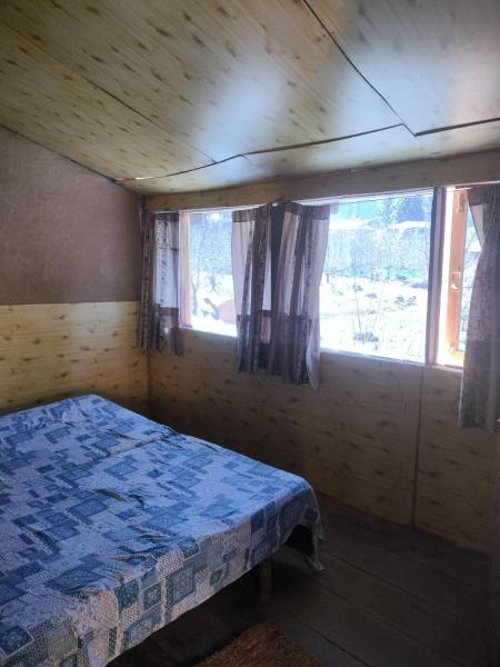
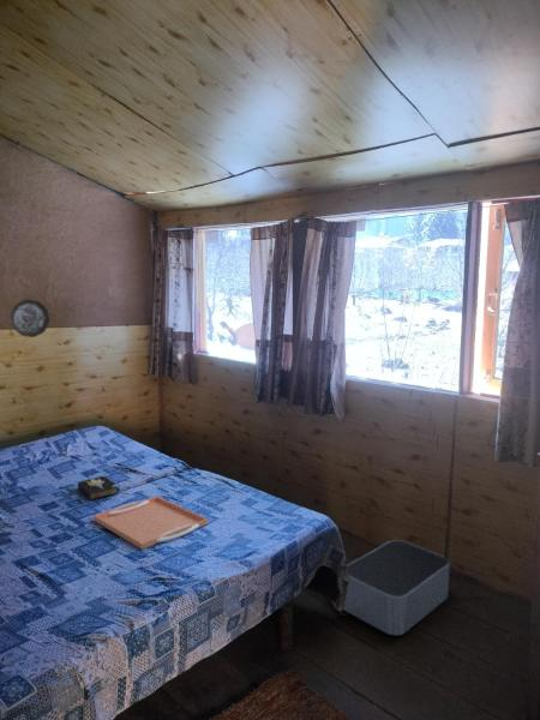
+ storage bin (396, 582)
+ decorative plate (29, 318)
+ hardback book (97, 486)
+ serving tray (150, 520)
